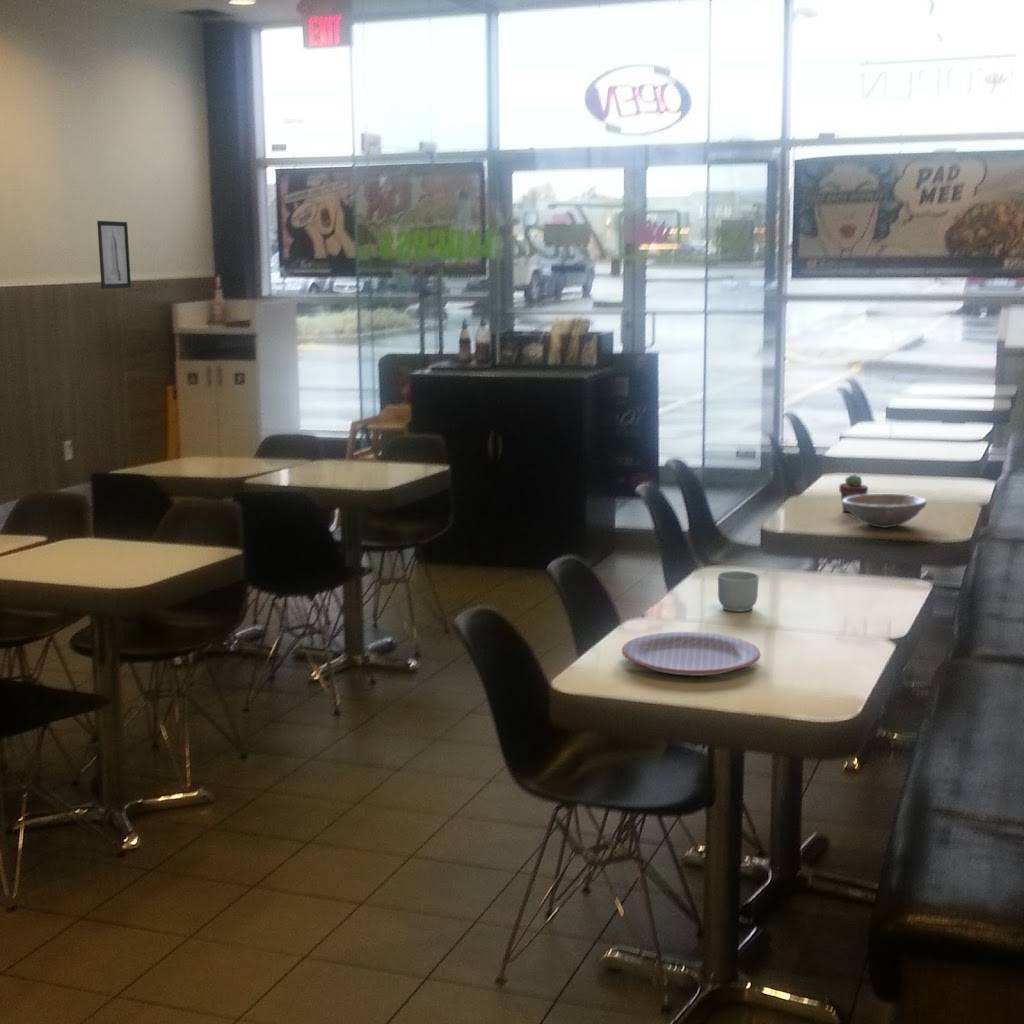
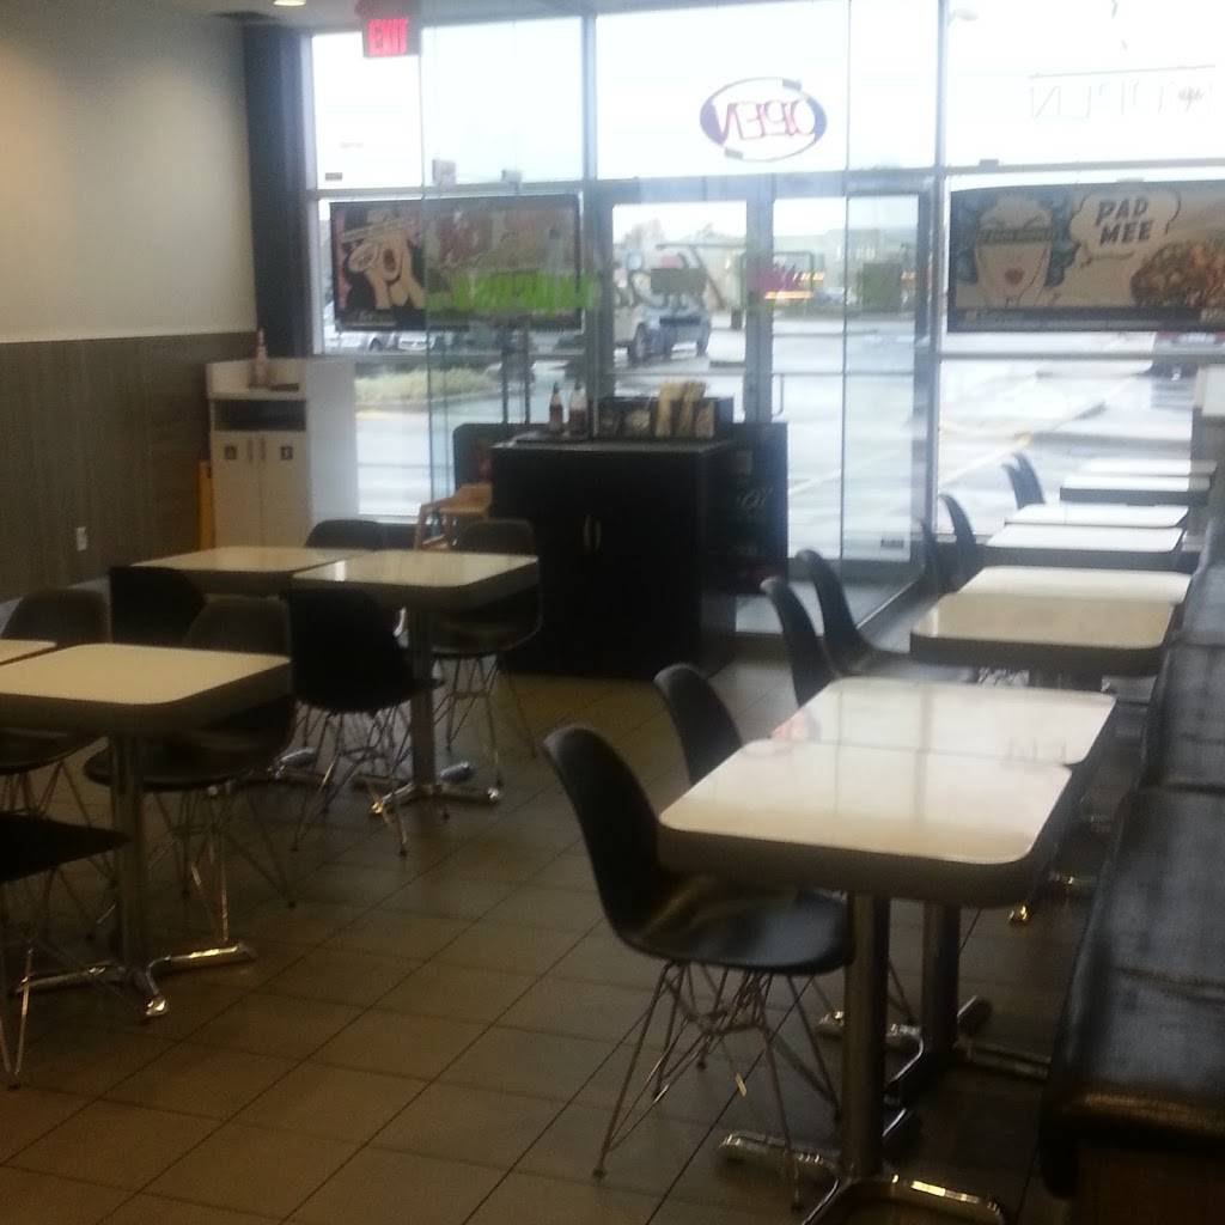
- wall art (114, 254)
- bowl (884, 512)
- mug (738, 590)
- potted succulent (853, 492)
- plate (690, 655)
